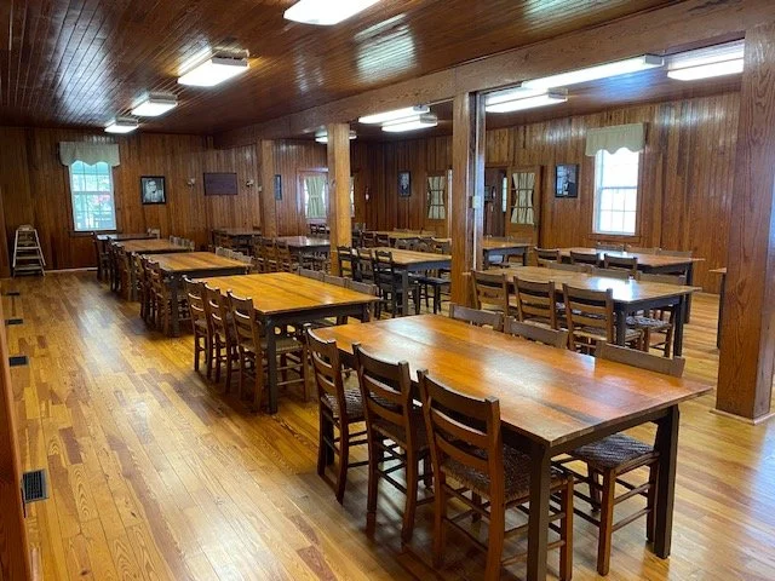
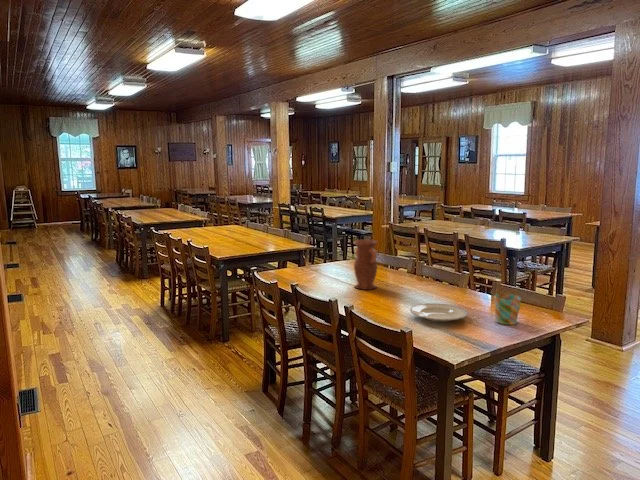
+ plate (438, 314)
+ mug (509, 308)
+ pitcher (365, 264)
